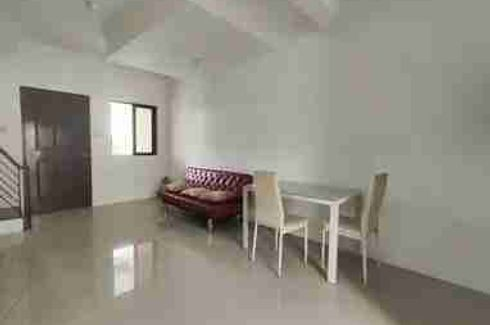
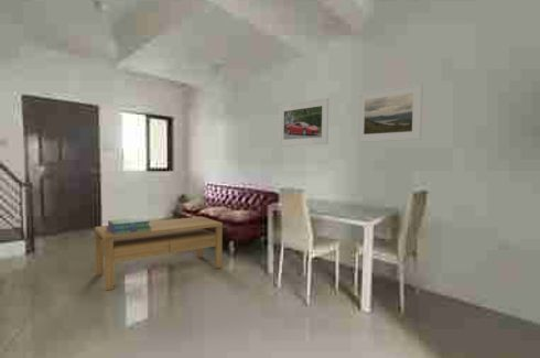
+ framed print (302, 123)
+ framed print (387, 115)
+ stack of books (128, 225)
+ coffee table (161, 248)
